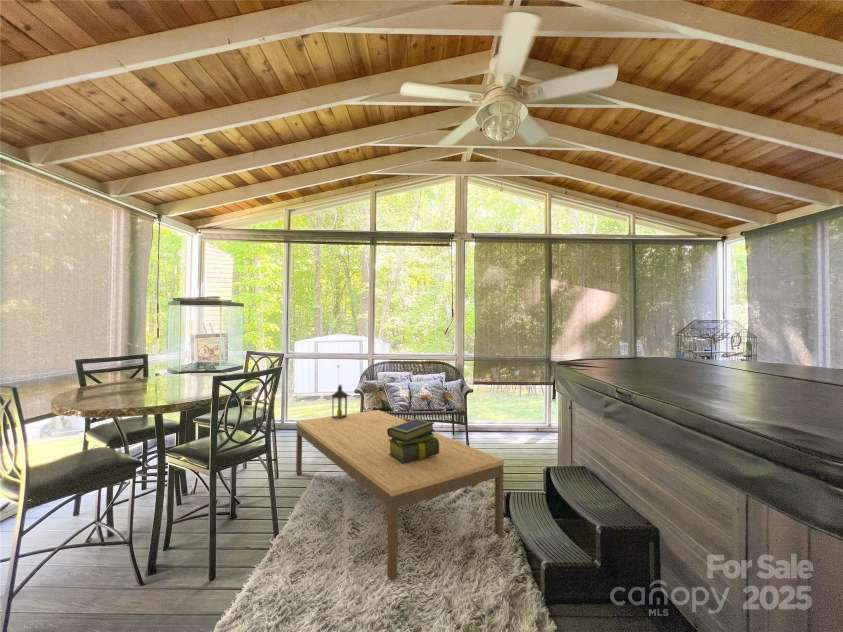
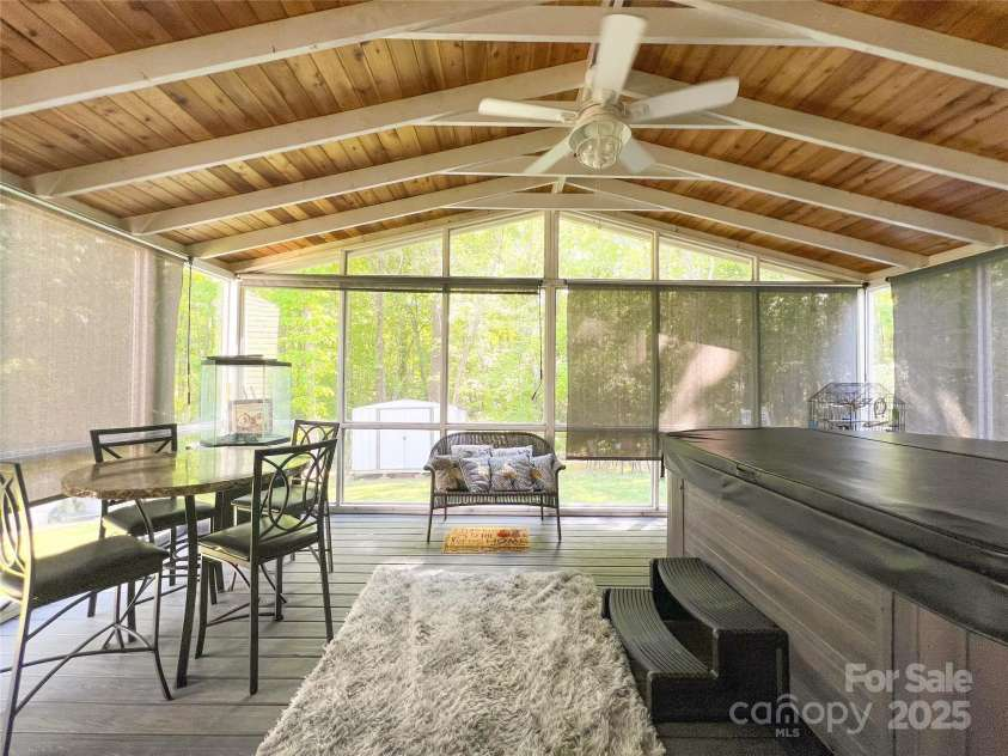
- coffee table (382, 467)
- lantern (339, 400)
- stack of books (412, 439)
